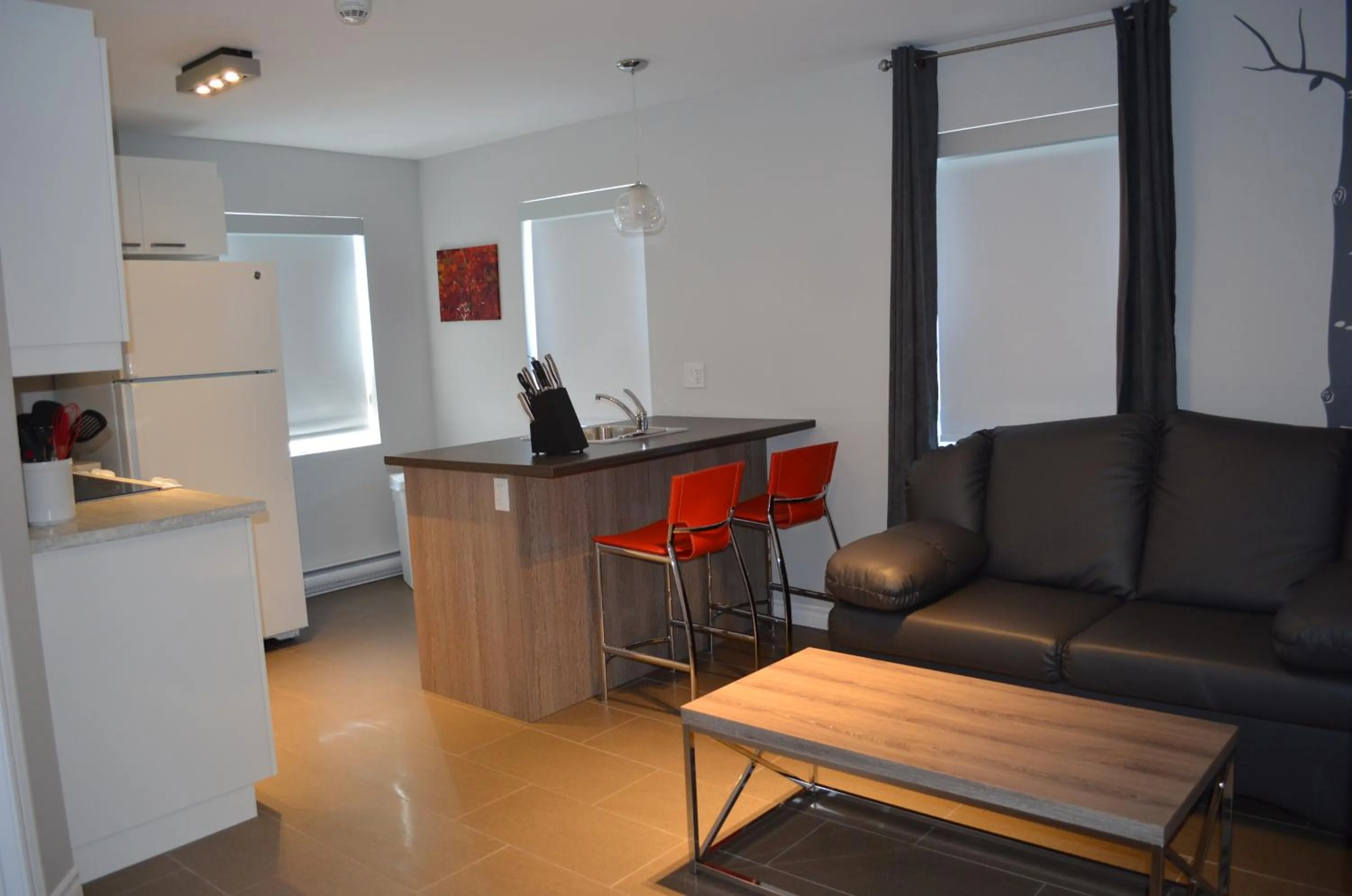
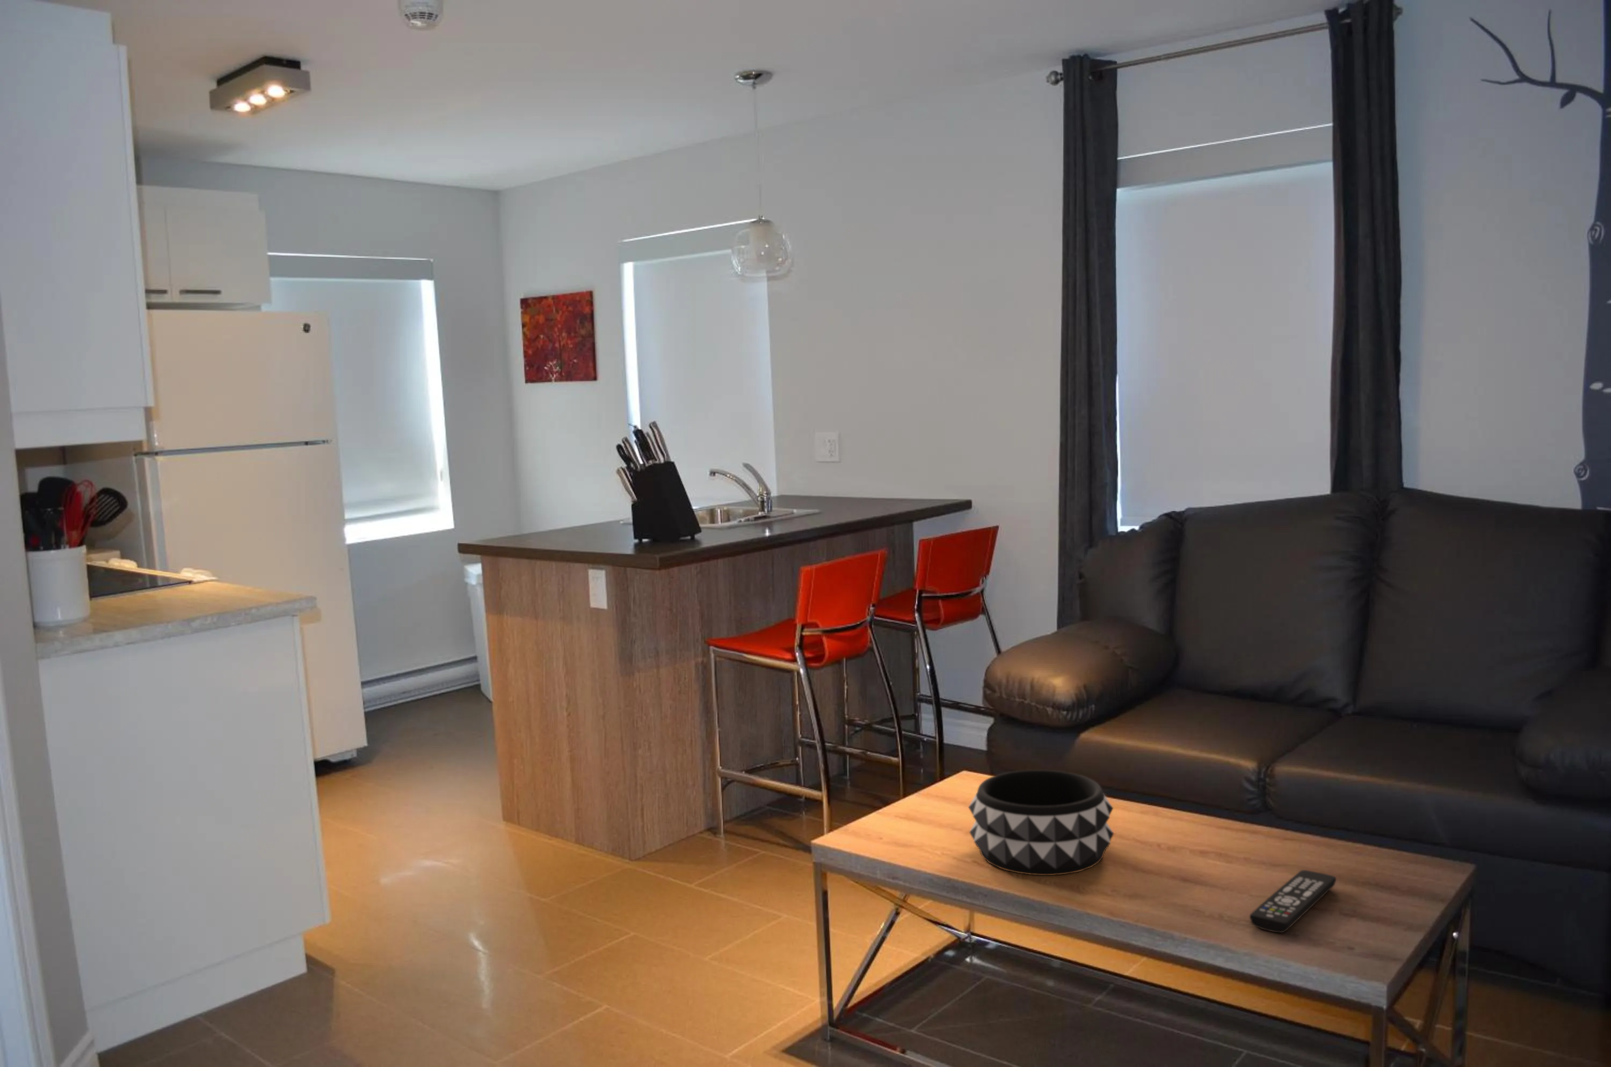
+ remote control (1294, 900)
+ decorative bowl (1040, 820)
